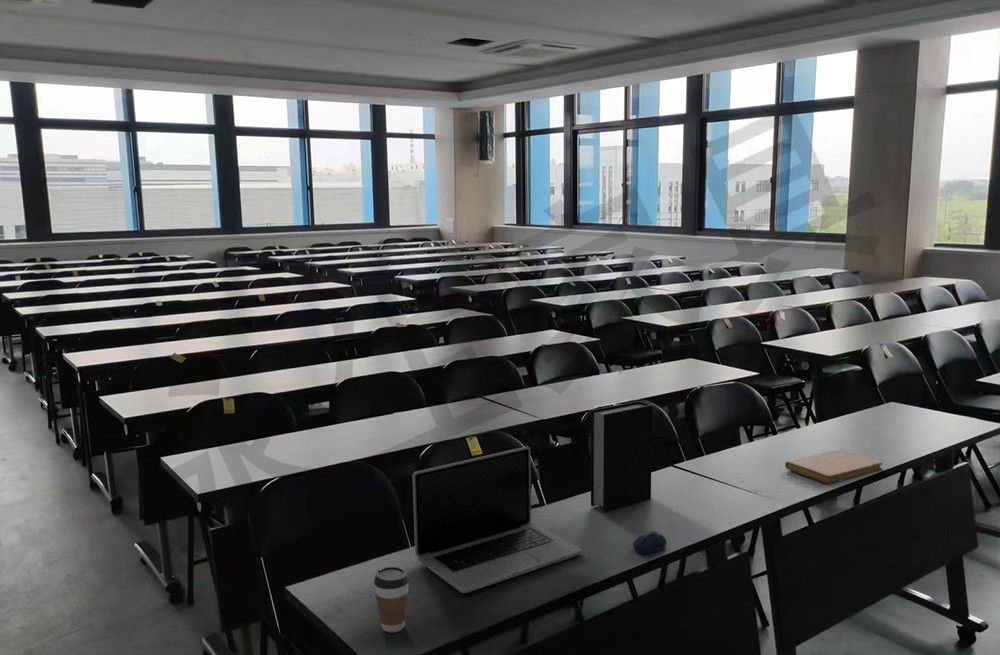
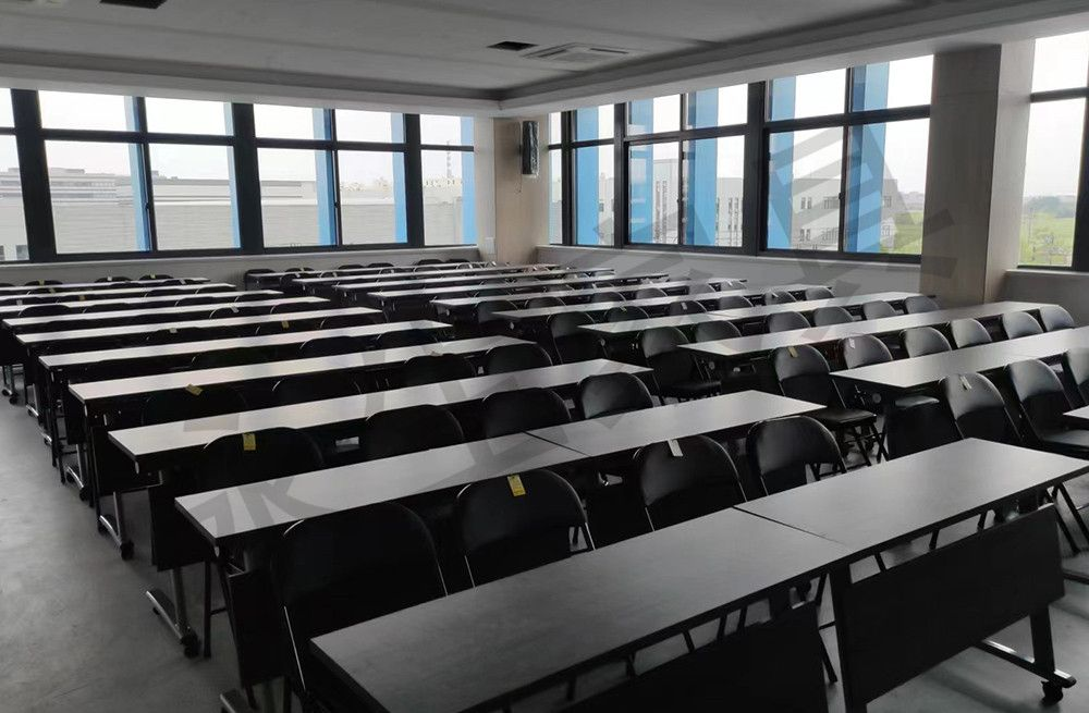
- coffee cup (392, 600)
- laptop (498, 514)
- book (622, 455)
- computer mouse (649, 539)
- notebook (833, 465)
